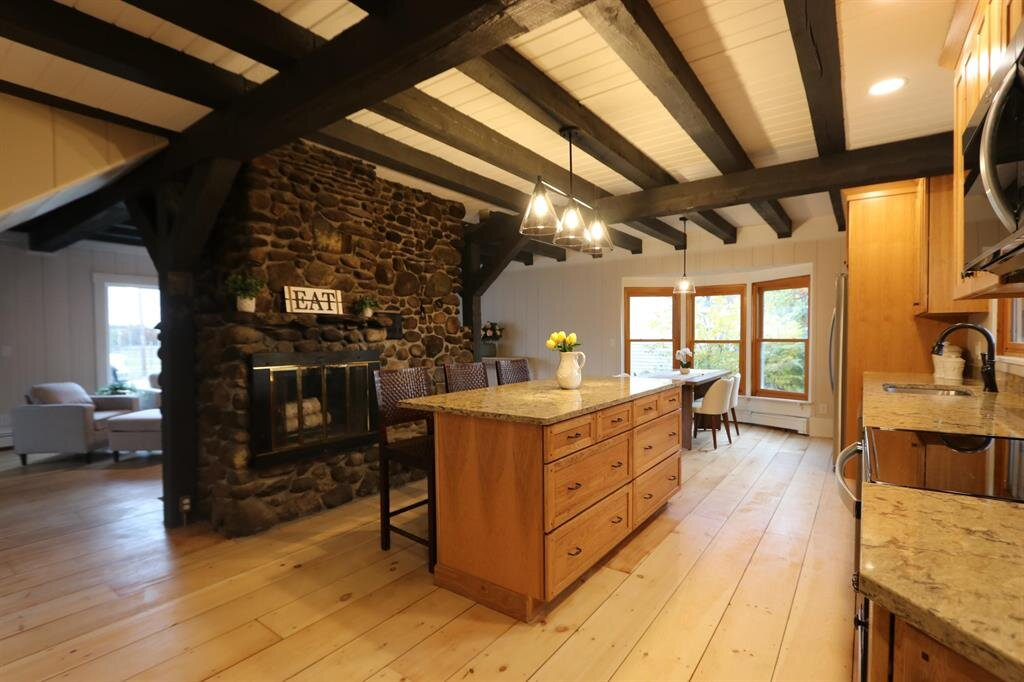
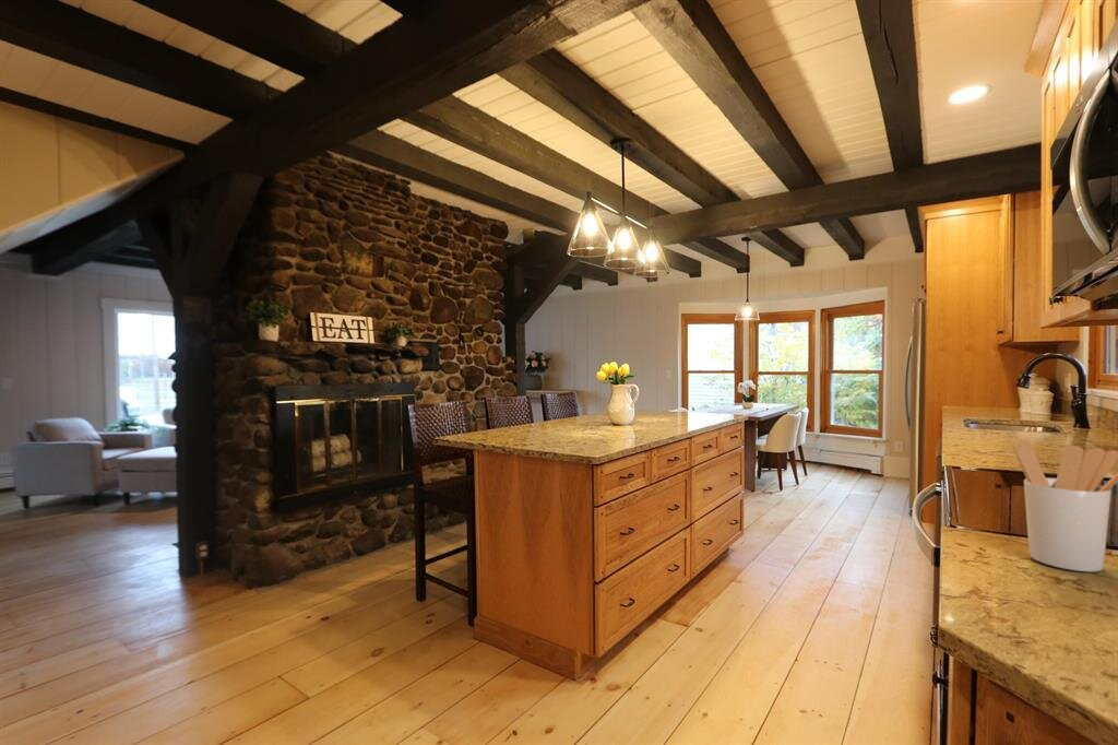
+ utensil holder (1072, 501)
